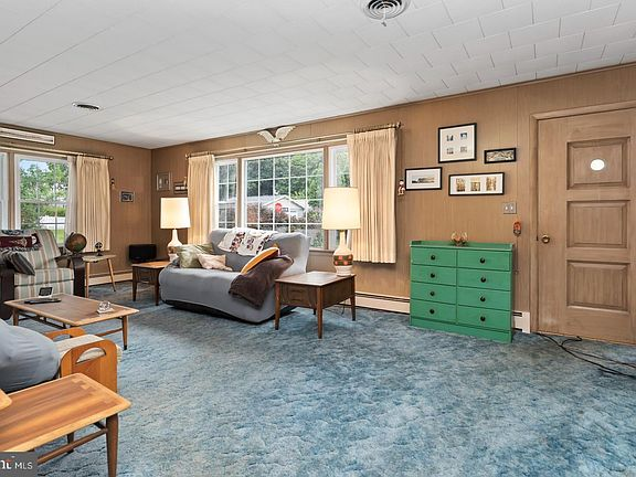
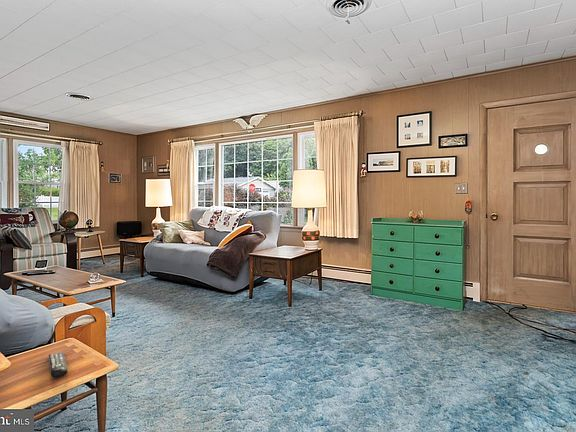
+ remote control (57, 363)
